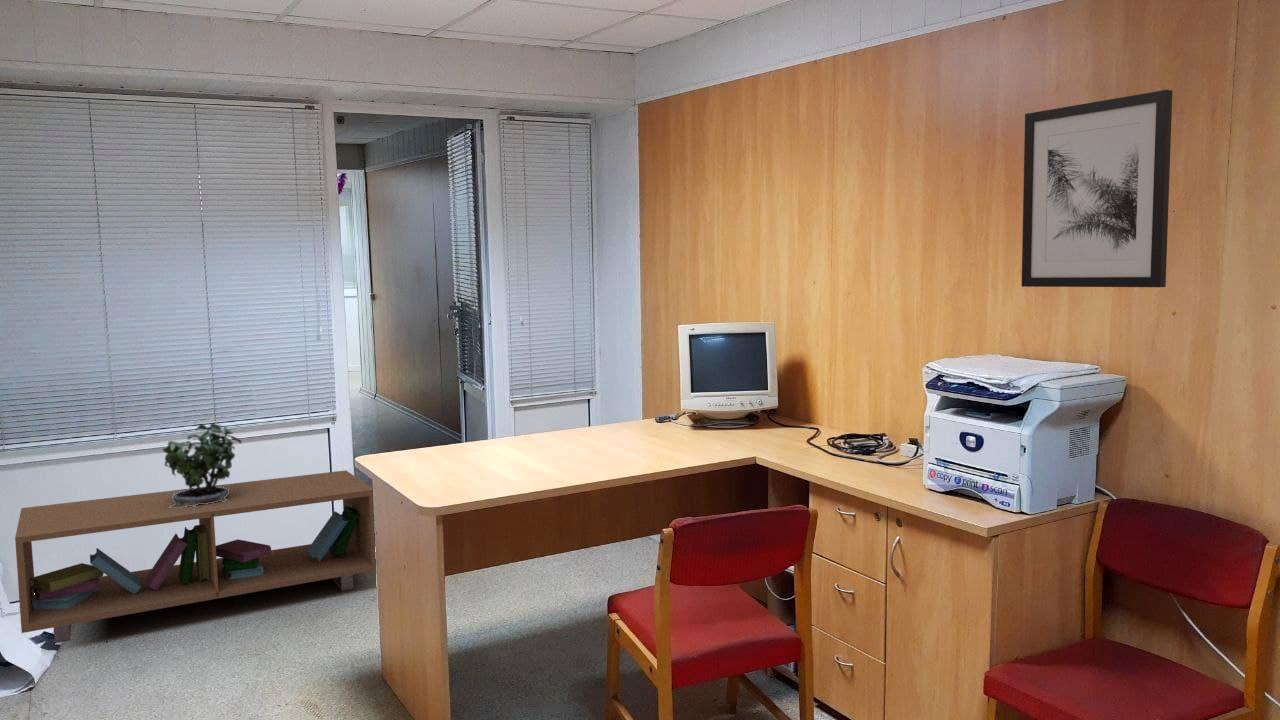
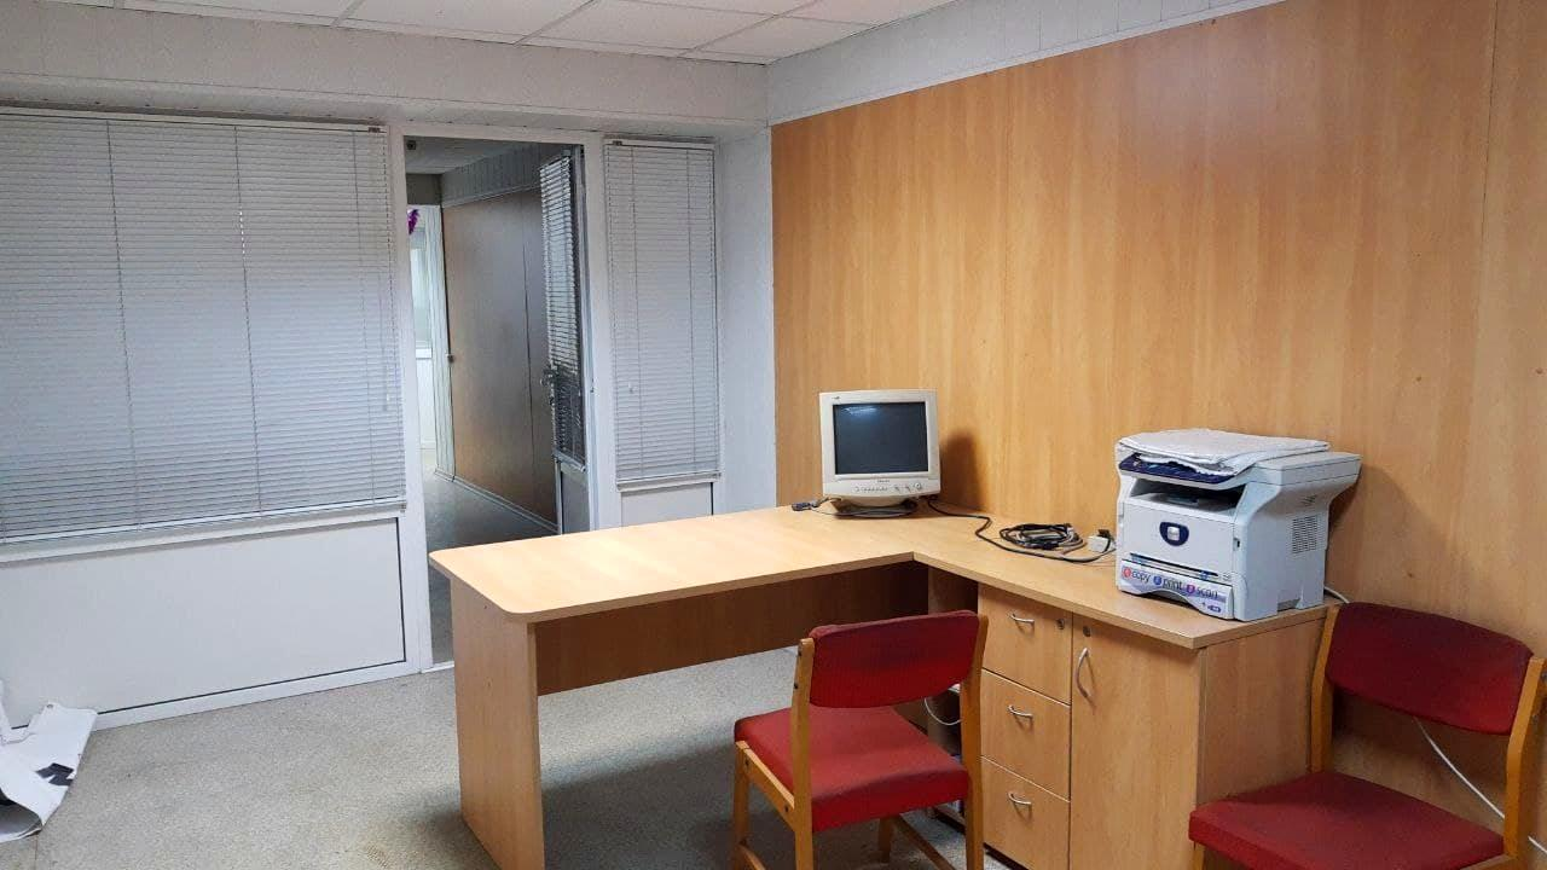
- storage bench (206, 549)
- potted plant (202, 460)
- wall art (1091, 195)
